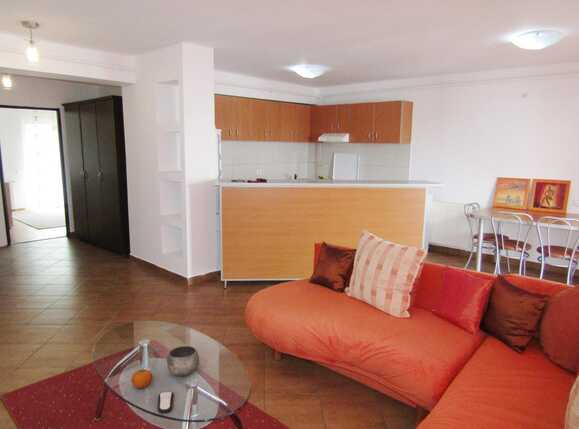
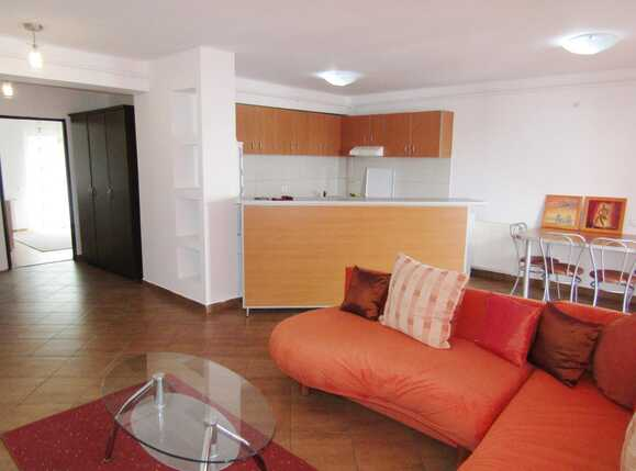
- bowl (183, 361)
- fruit (142, 378)
- remote control (165, 401)
